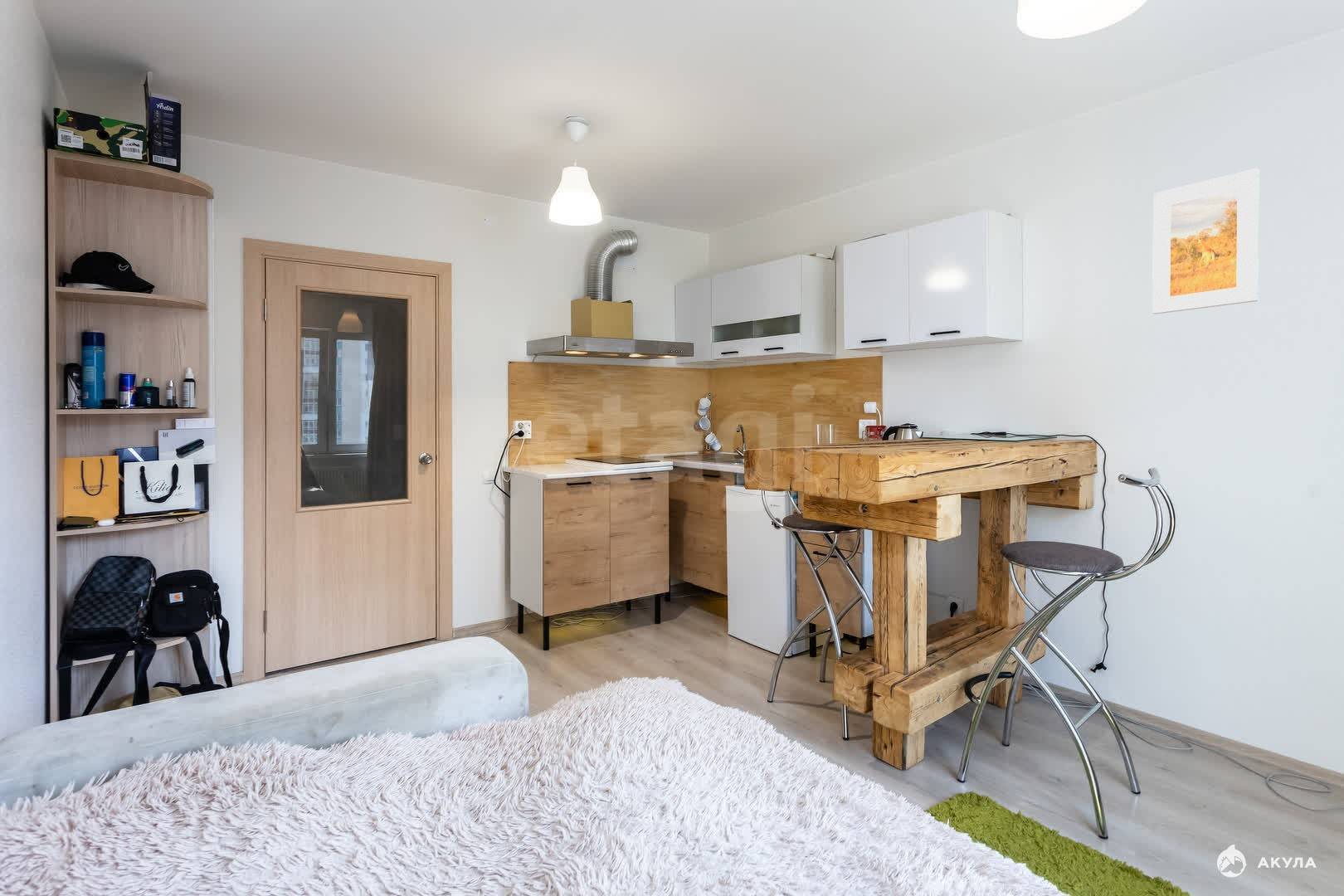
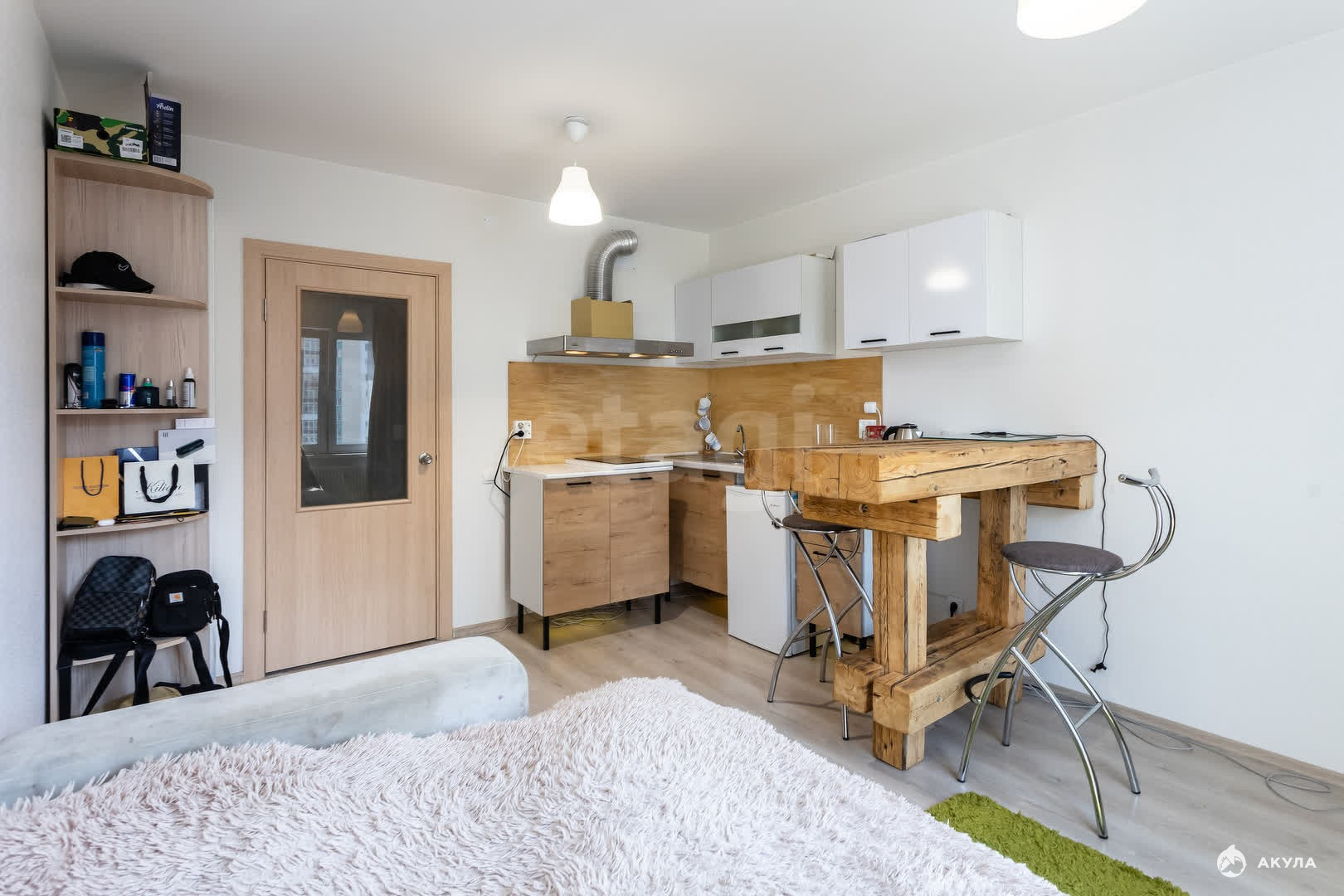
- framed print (1203, 245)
